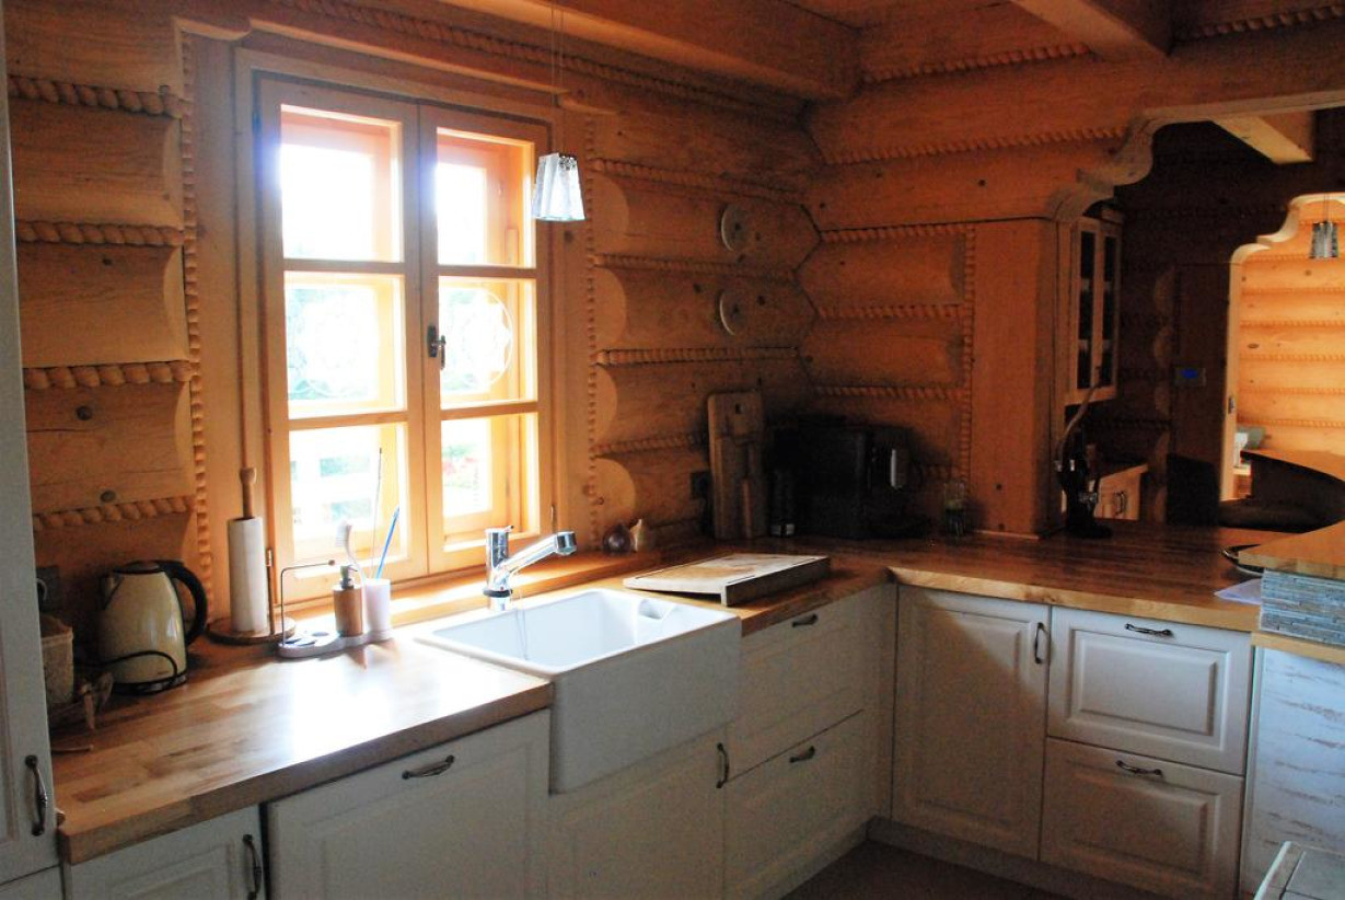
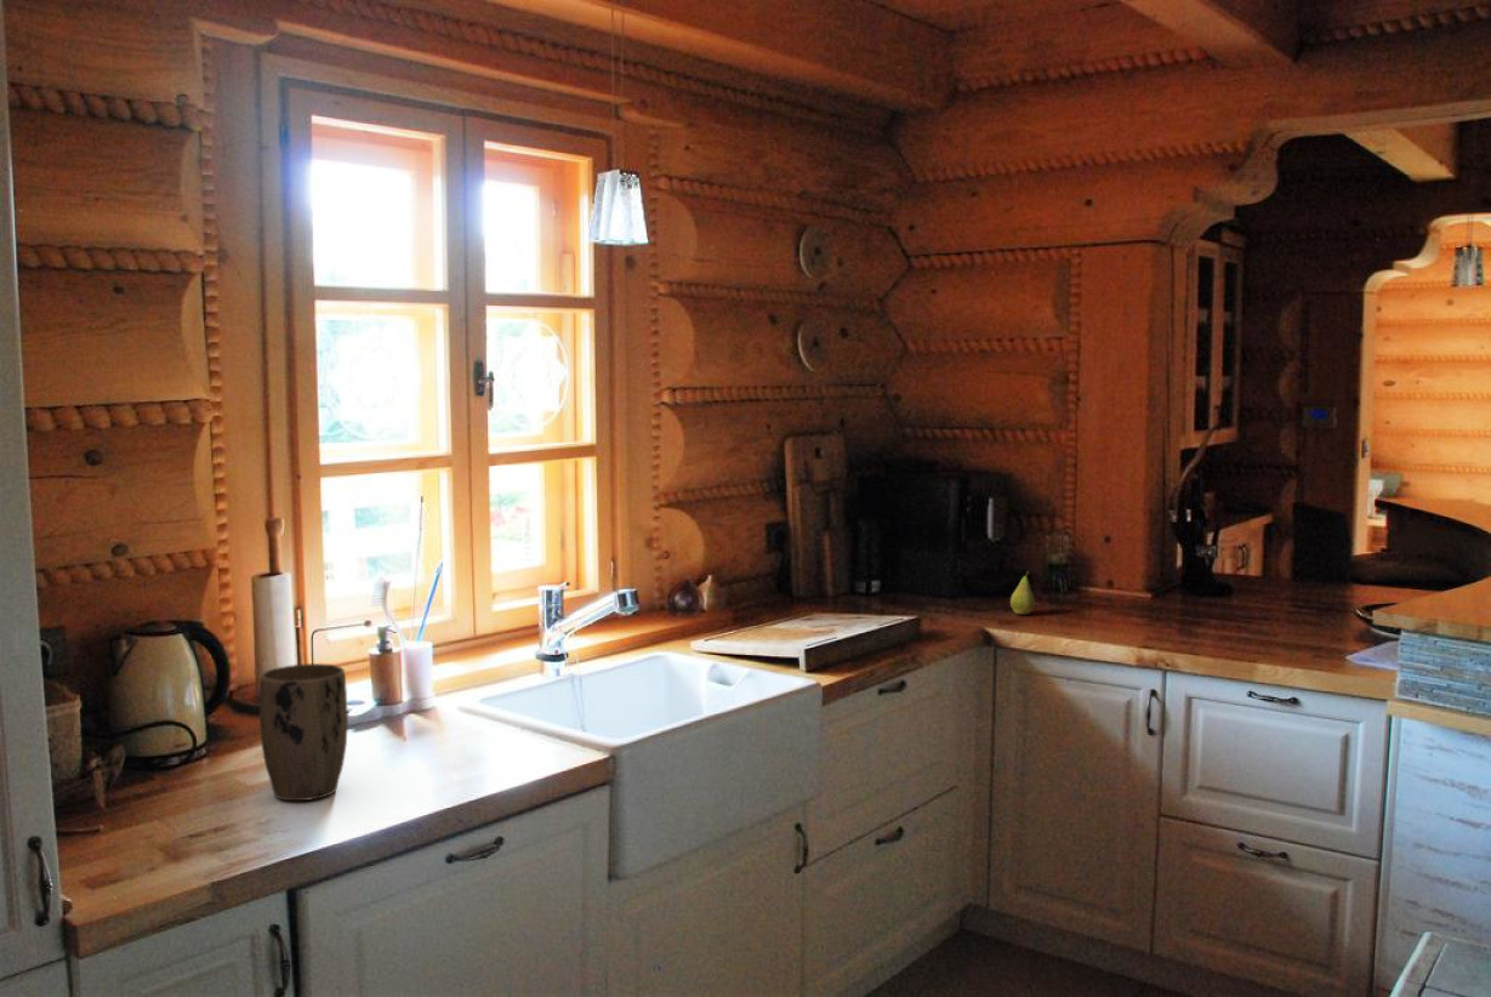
+ fruit (1021, 592)
+ plant pot (305, 731)
